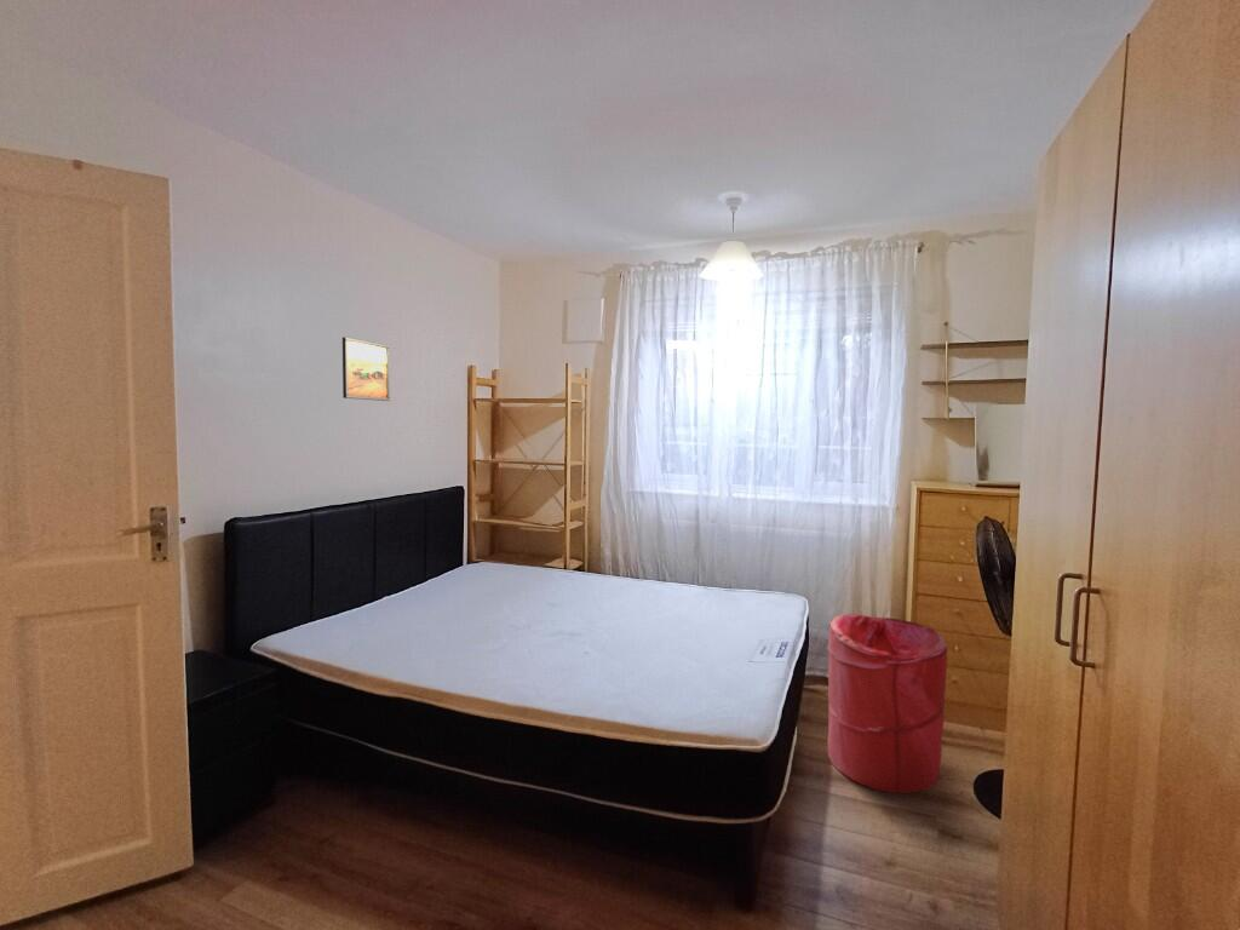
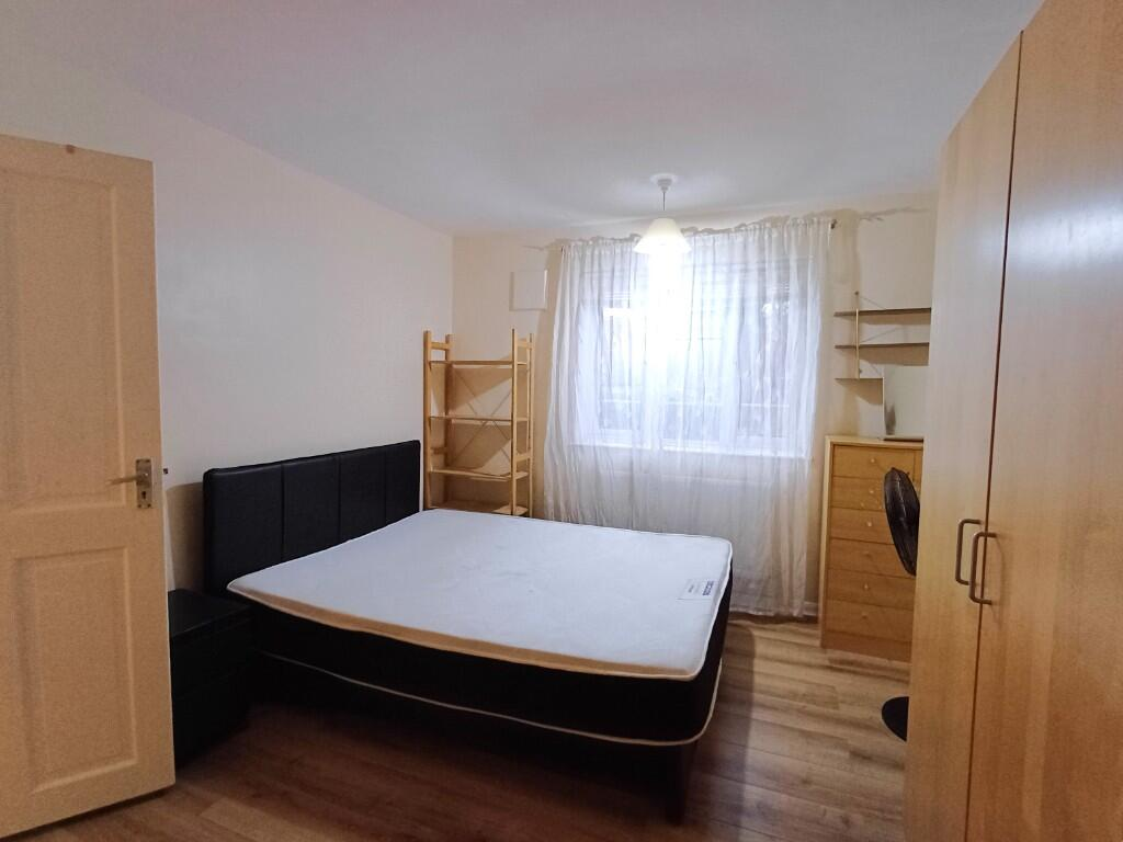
- laundry hamper (883, 696)
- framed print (367, 371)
